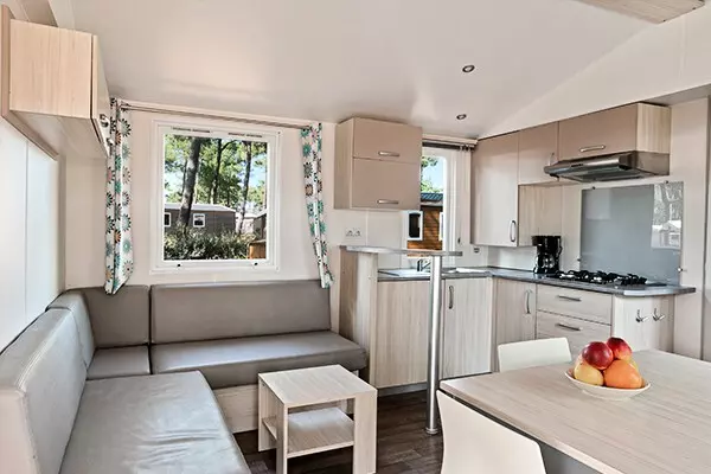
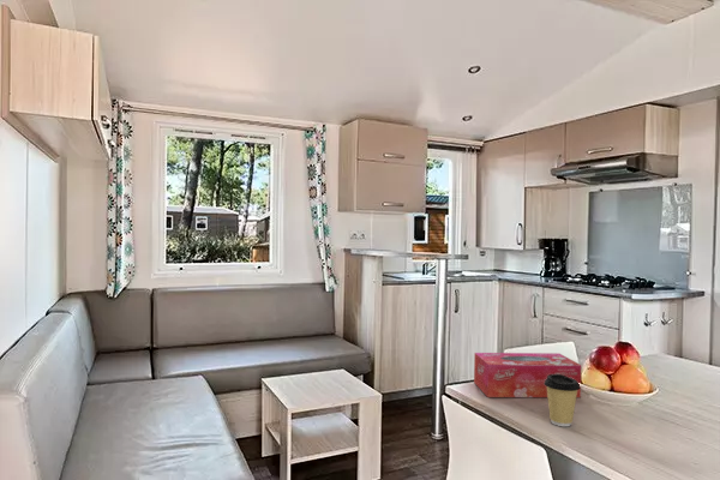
+ coffee cup (560, 400)
+ tissue box (524, 373)
